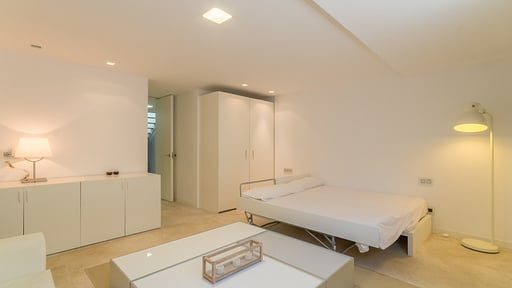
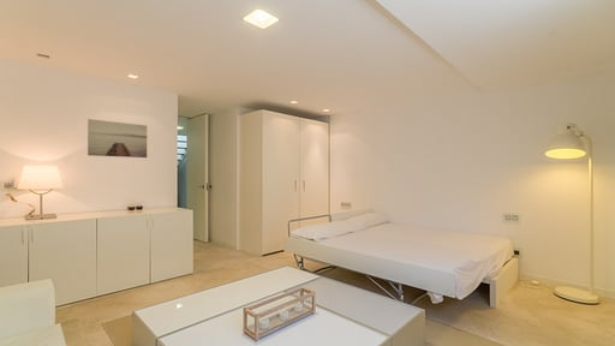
+ wall art (119, 139)
